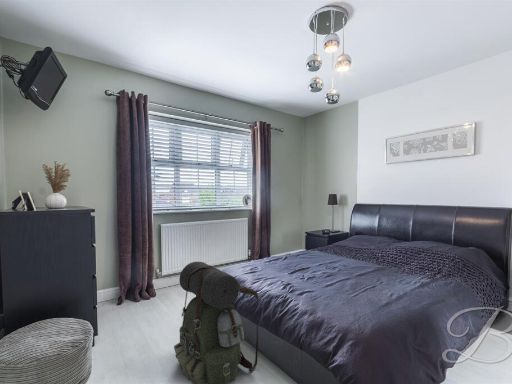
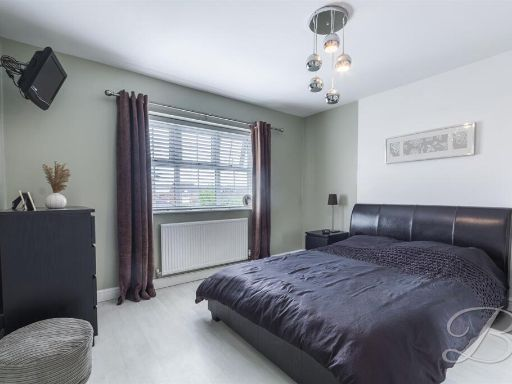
- backpack (217, 312)
